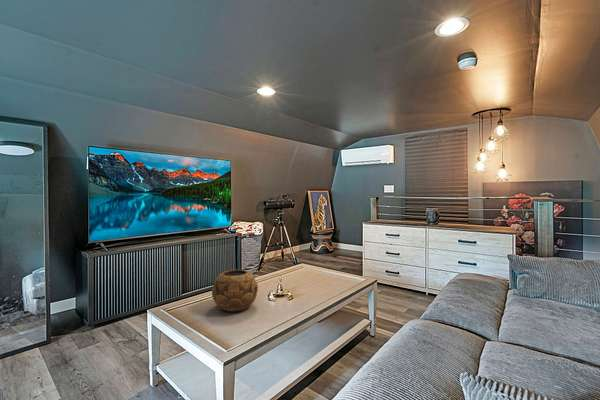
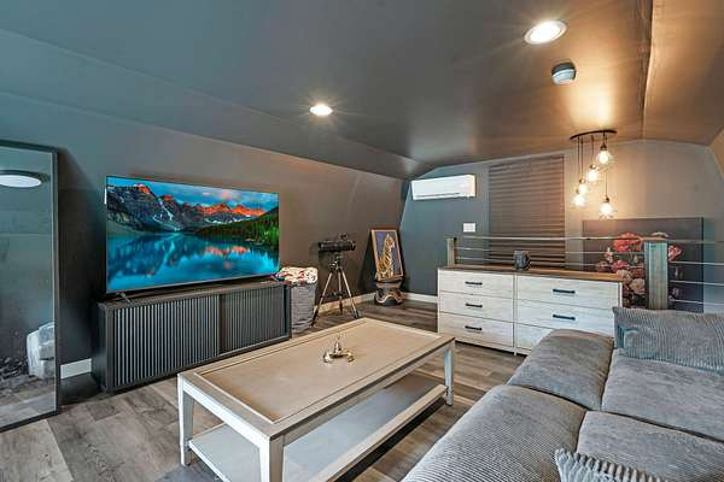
- decorative bowl (235, 290)
